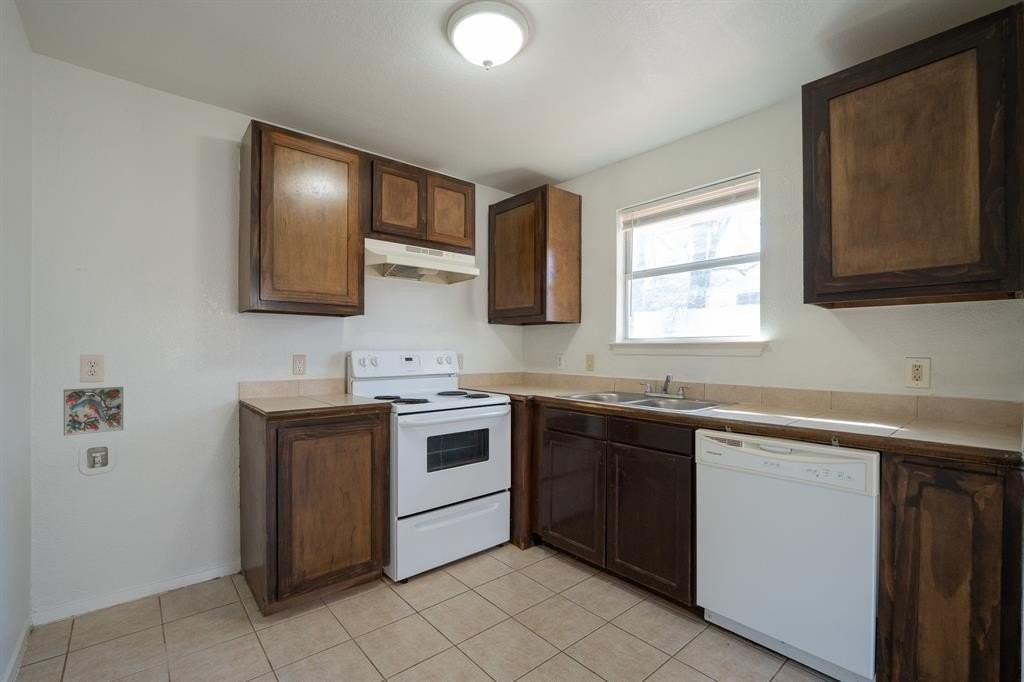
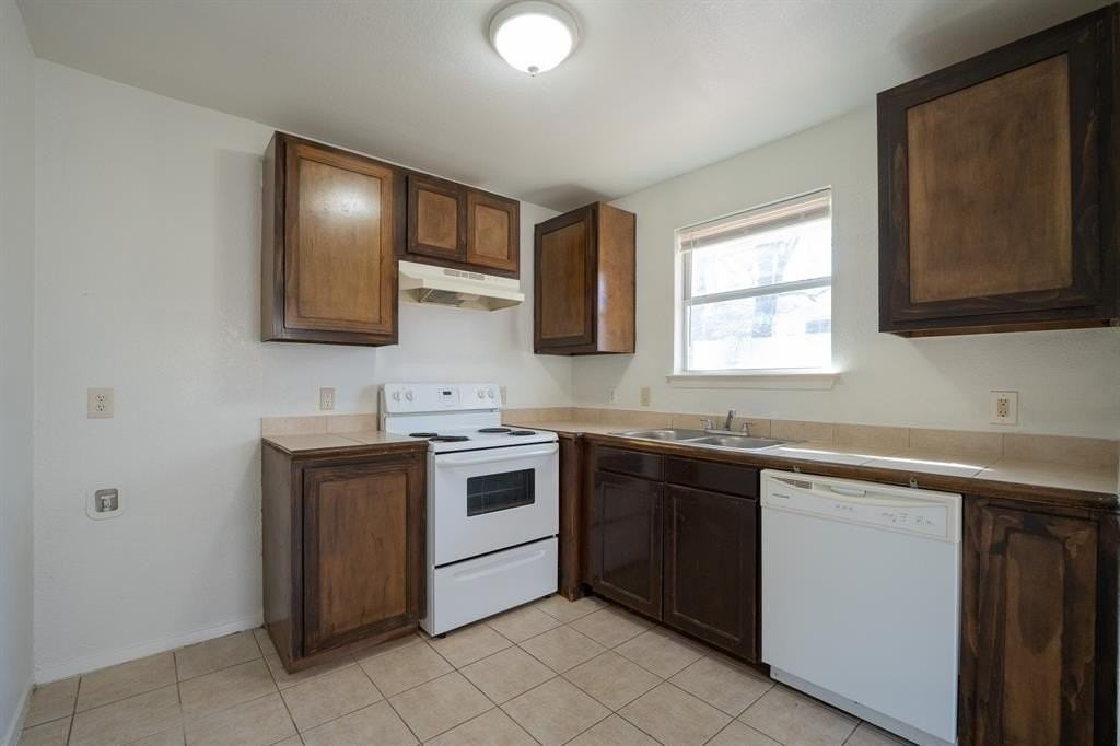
- decorative tile (94, 410)
